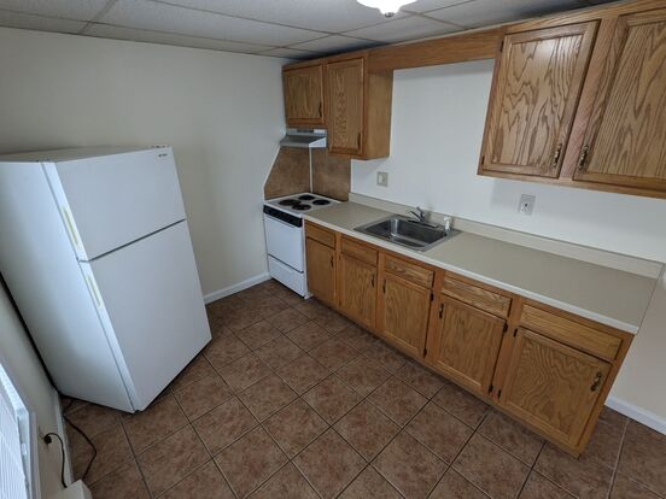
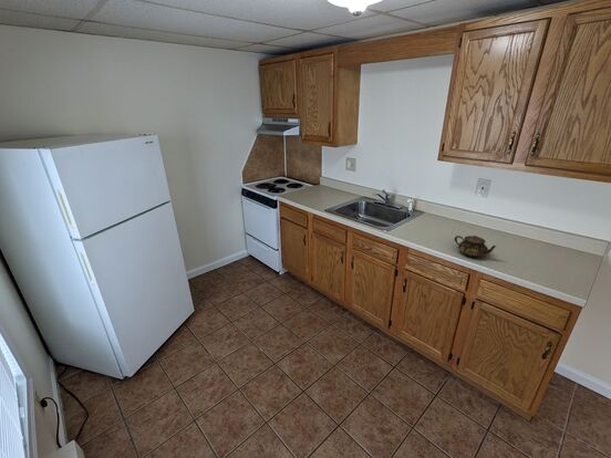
+ teapot (474, 244)
